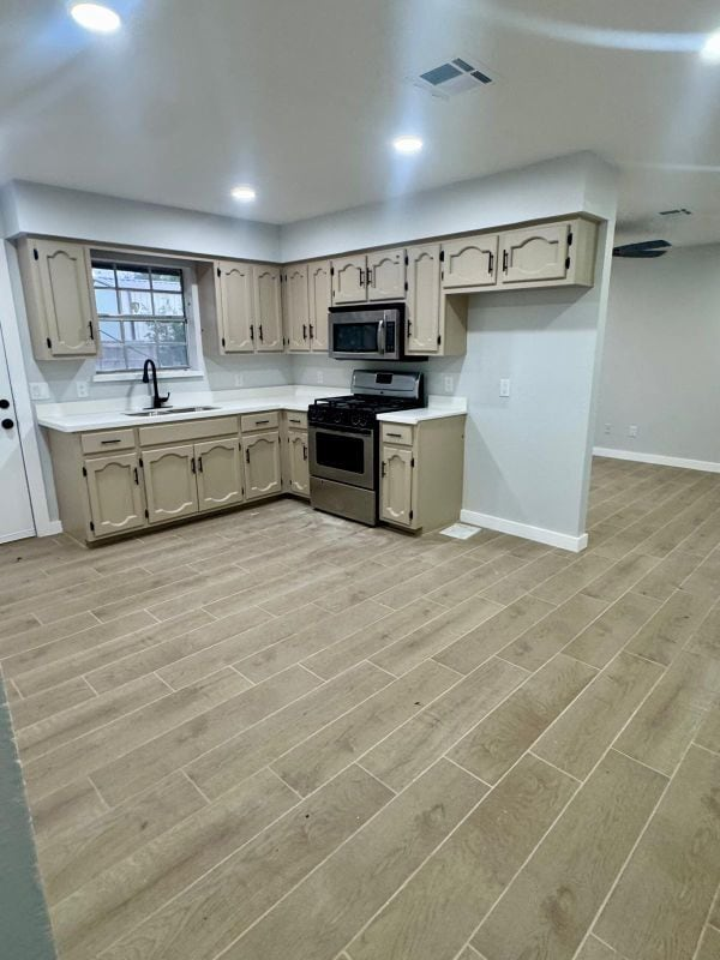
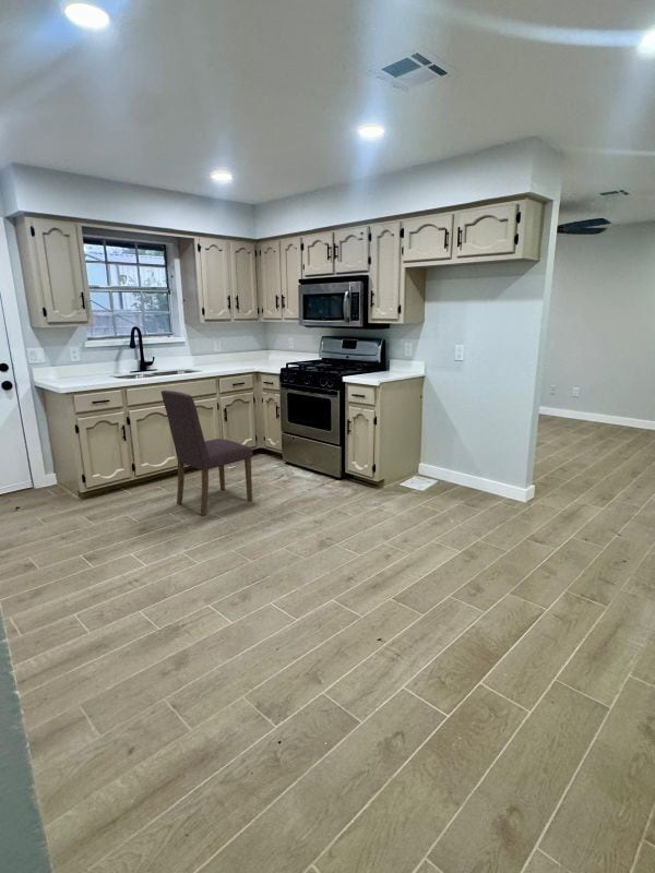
+ dining chair (209, 446)
